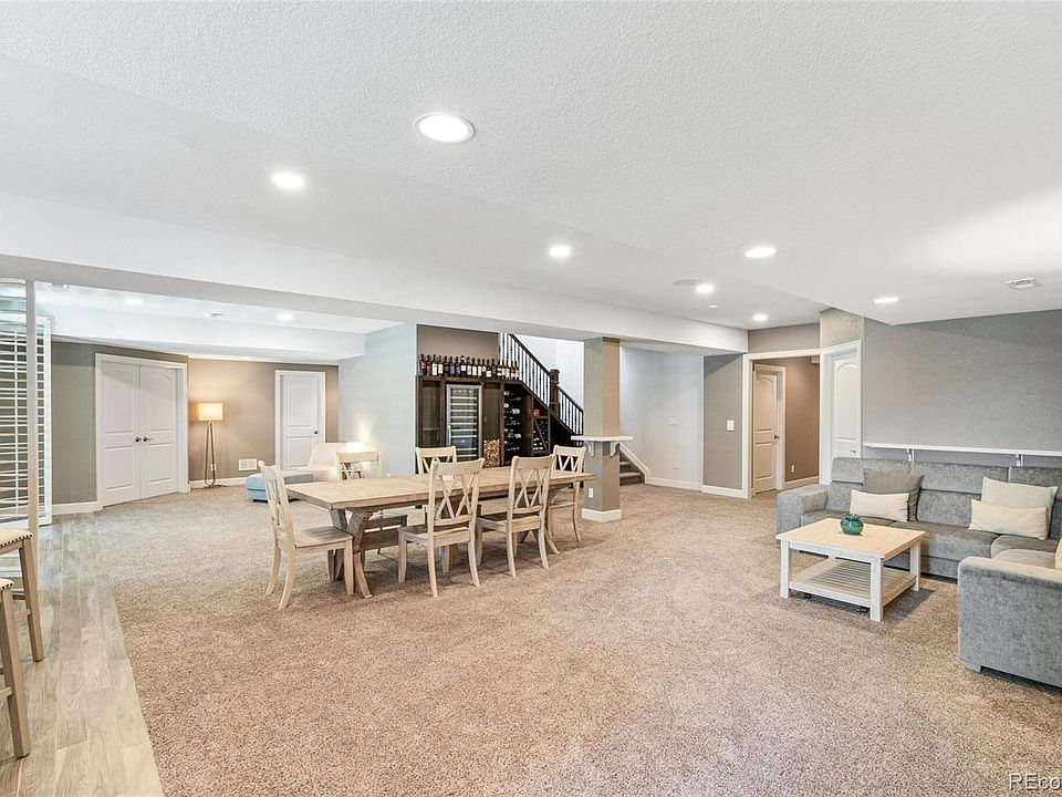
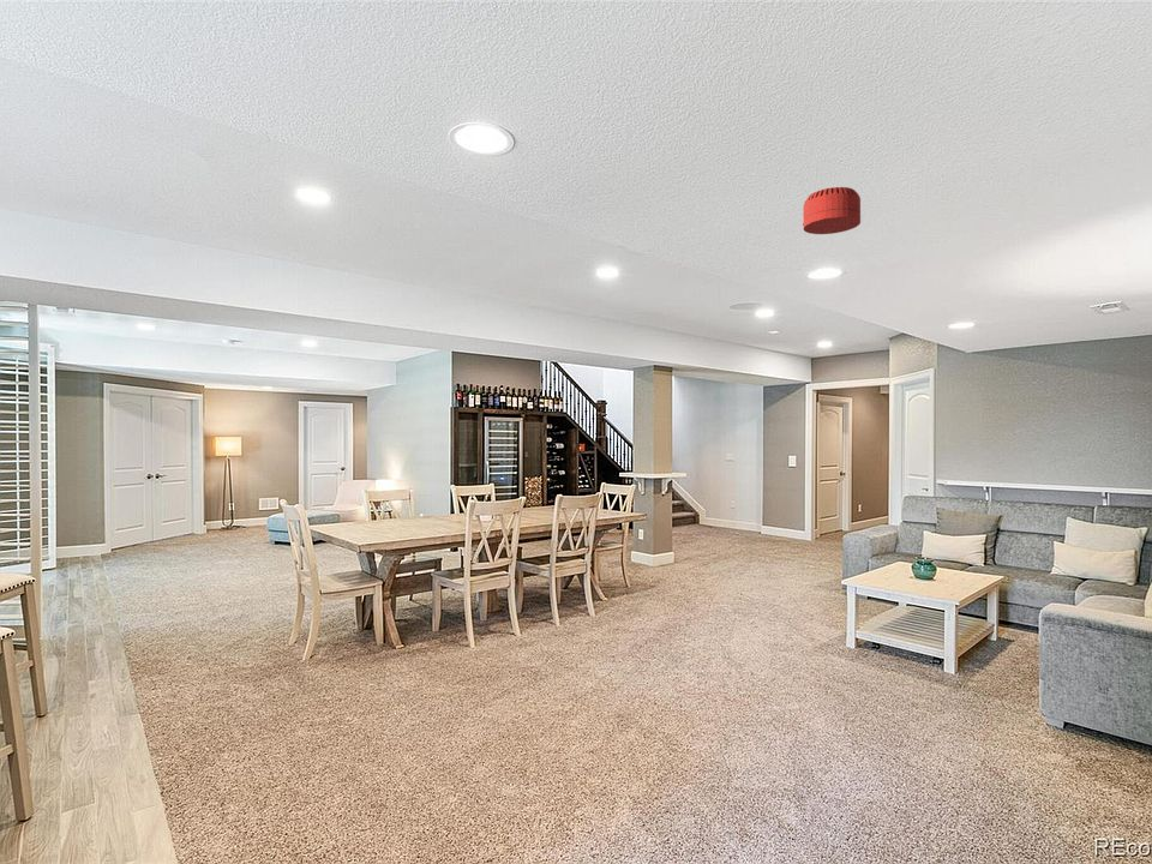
+ smoke detector (830, 210)
